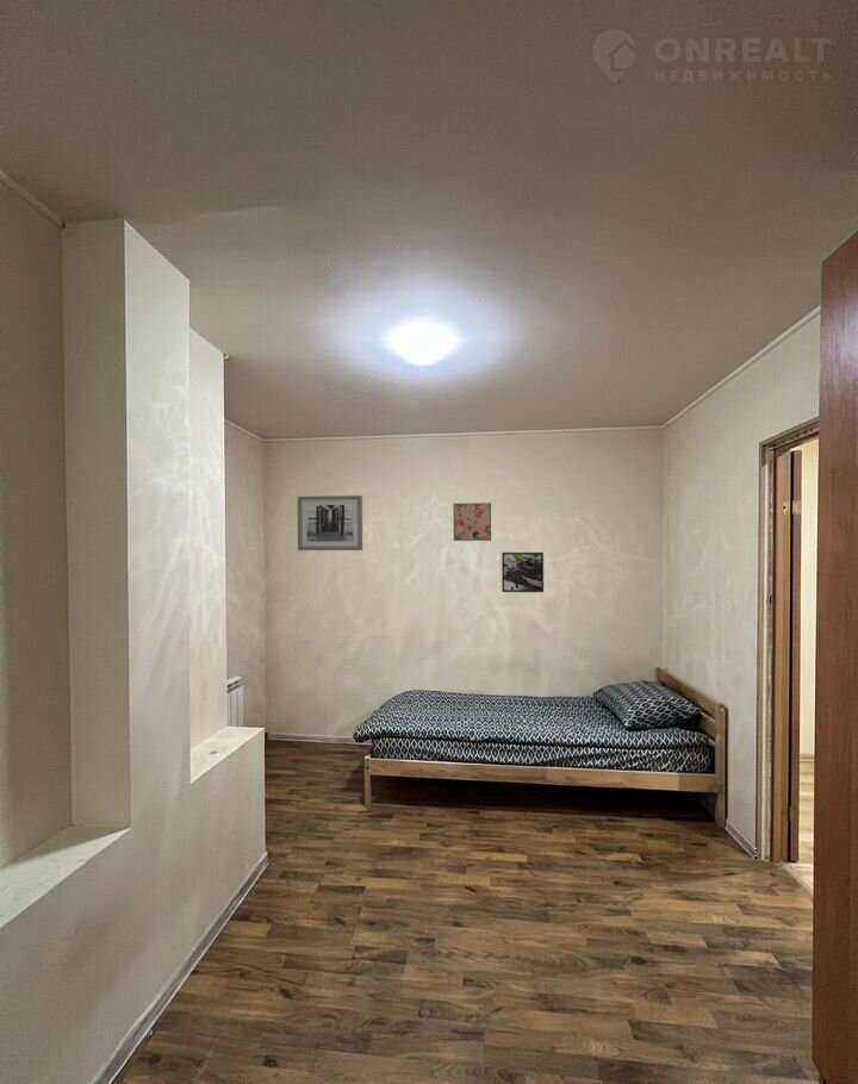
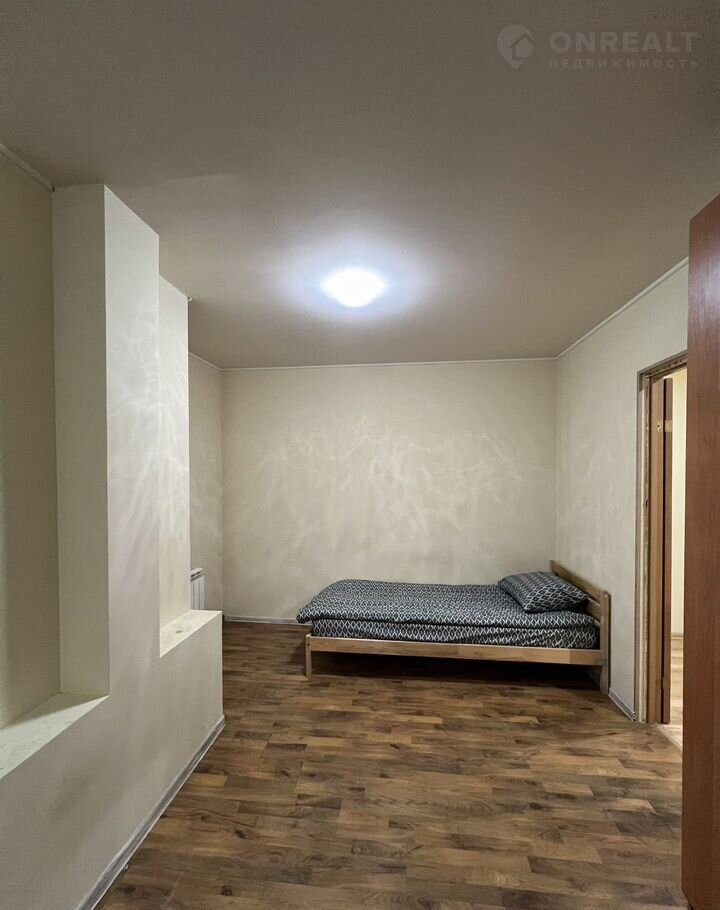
- wall art (472, 522)
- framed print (522, 572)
- wall art (329, 523)
